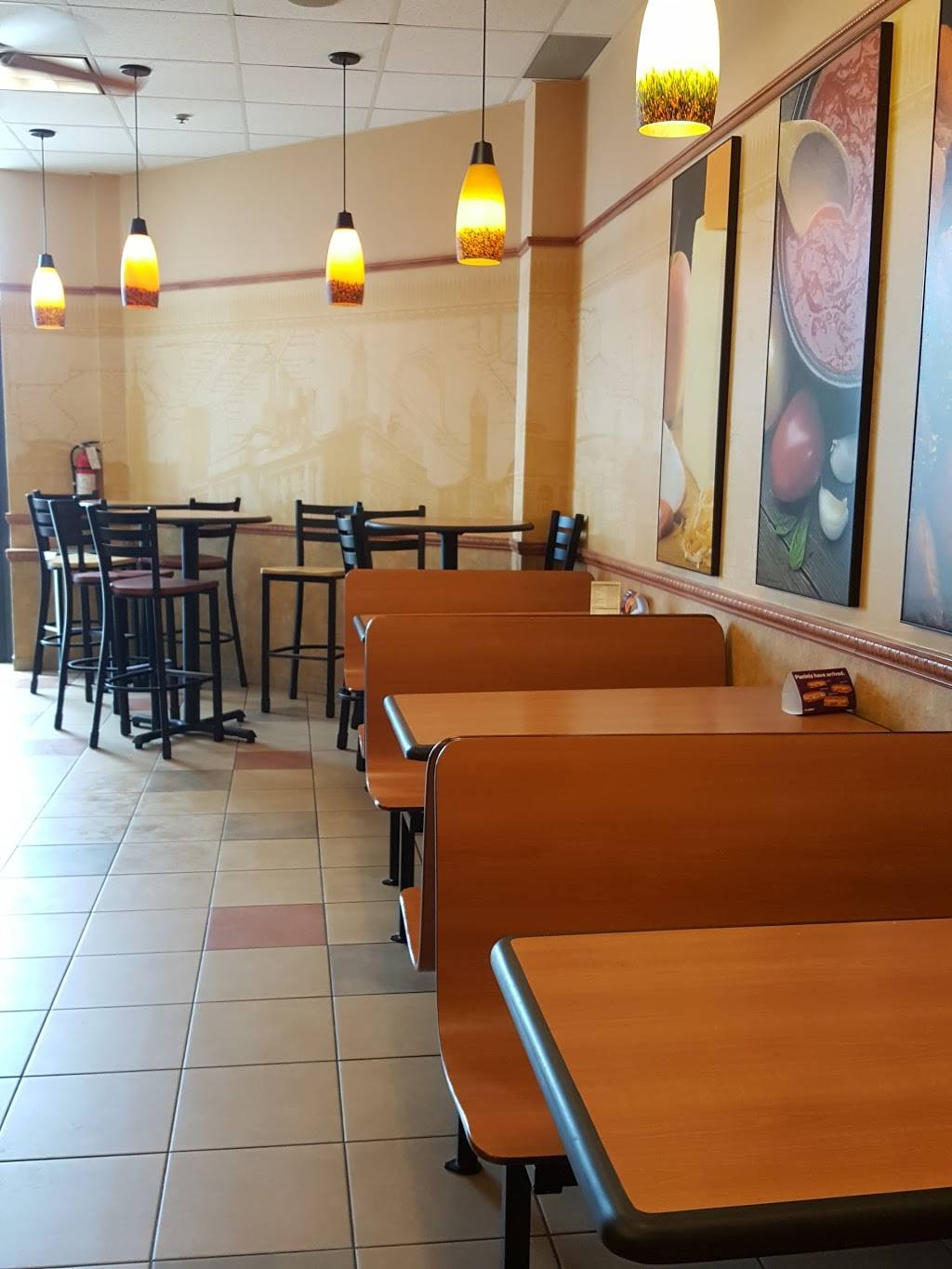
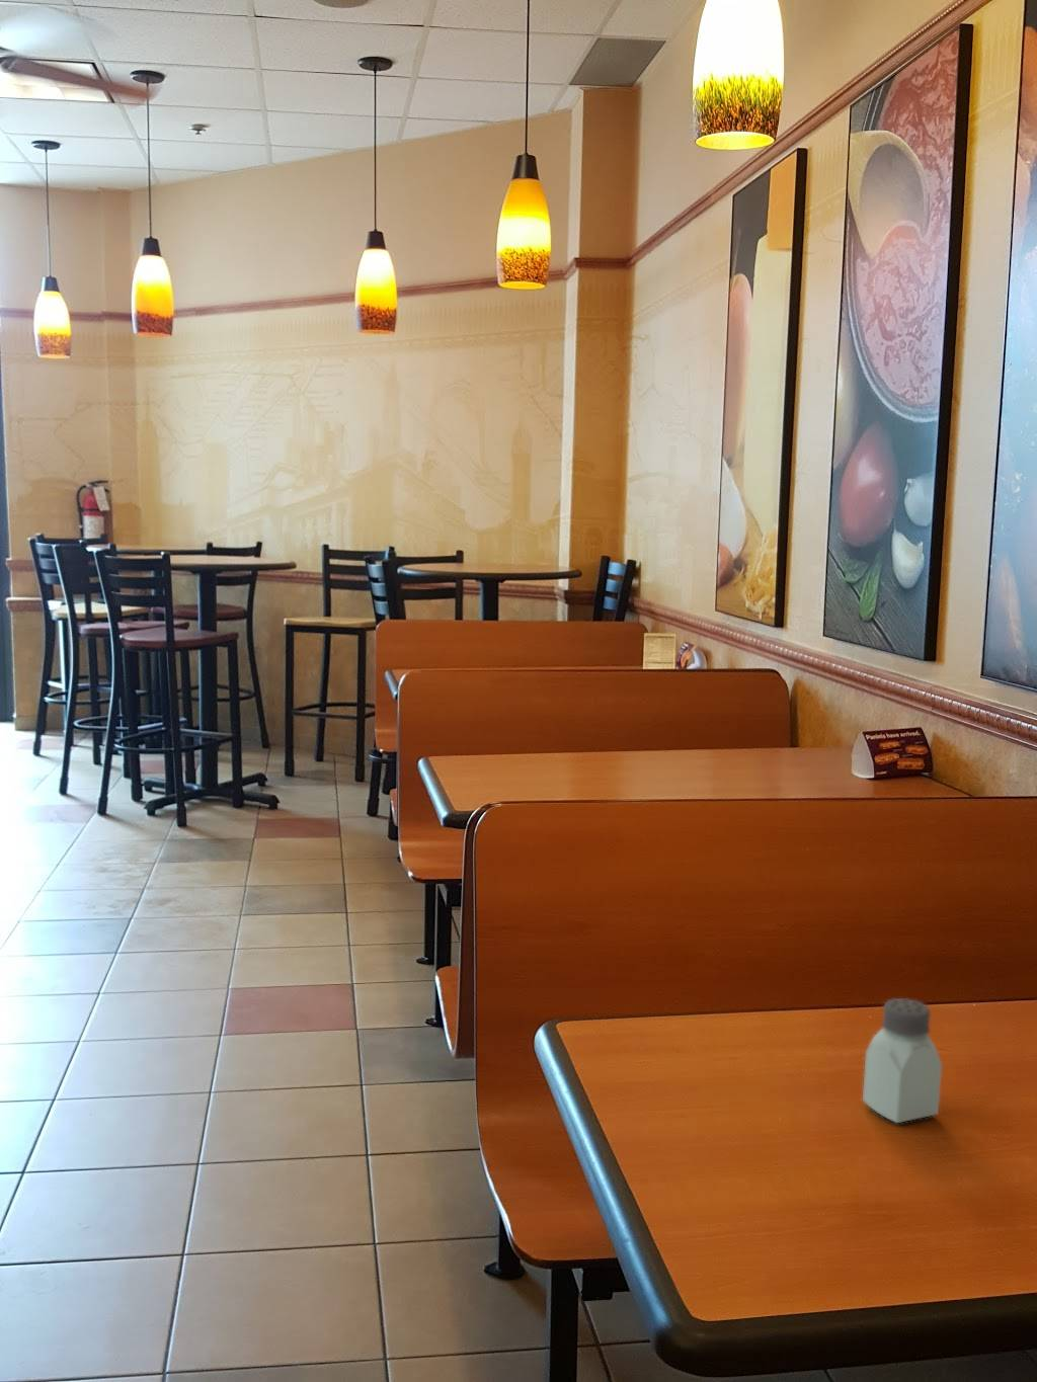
+ saltshaker (903, 1059)
